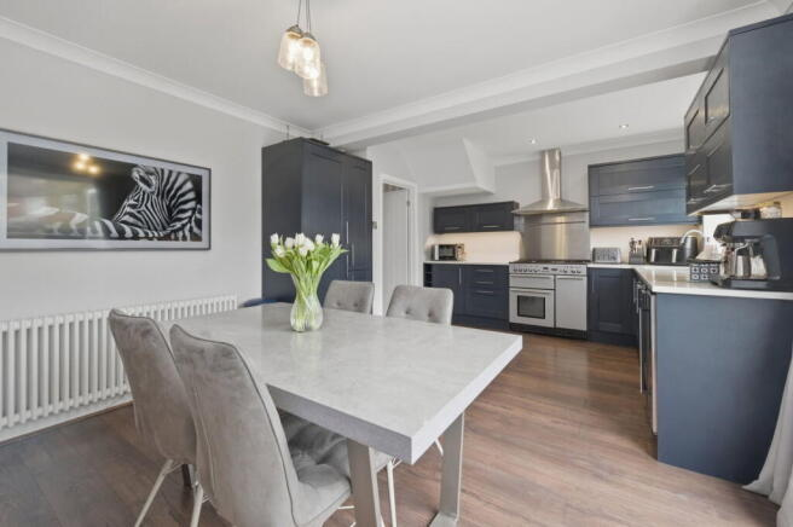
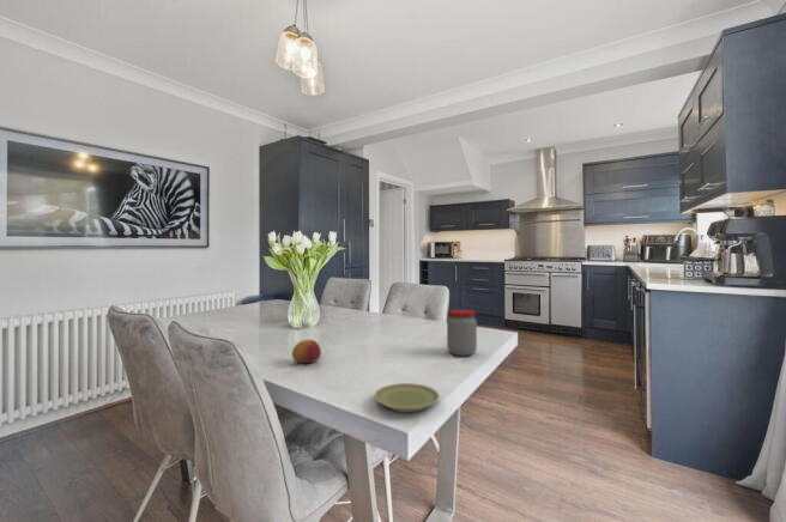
+ plate (406, 397)
+ jar (461, 332)
+ fruit (306, 351)
